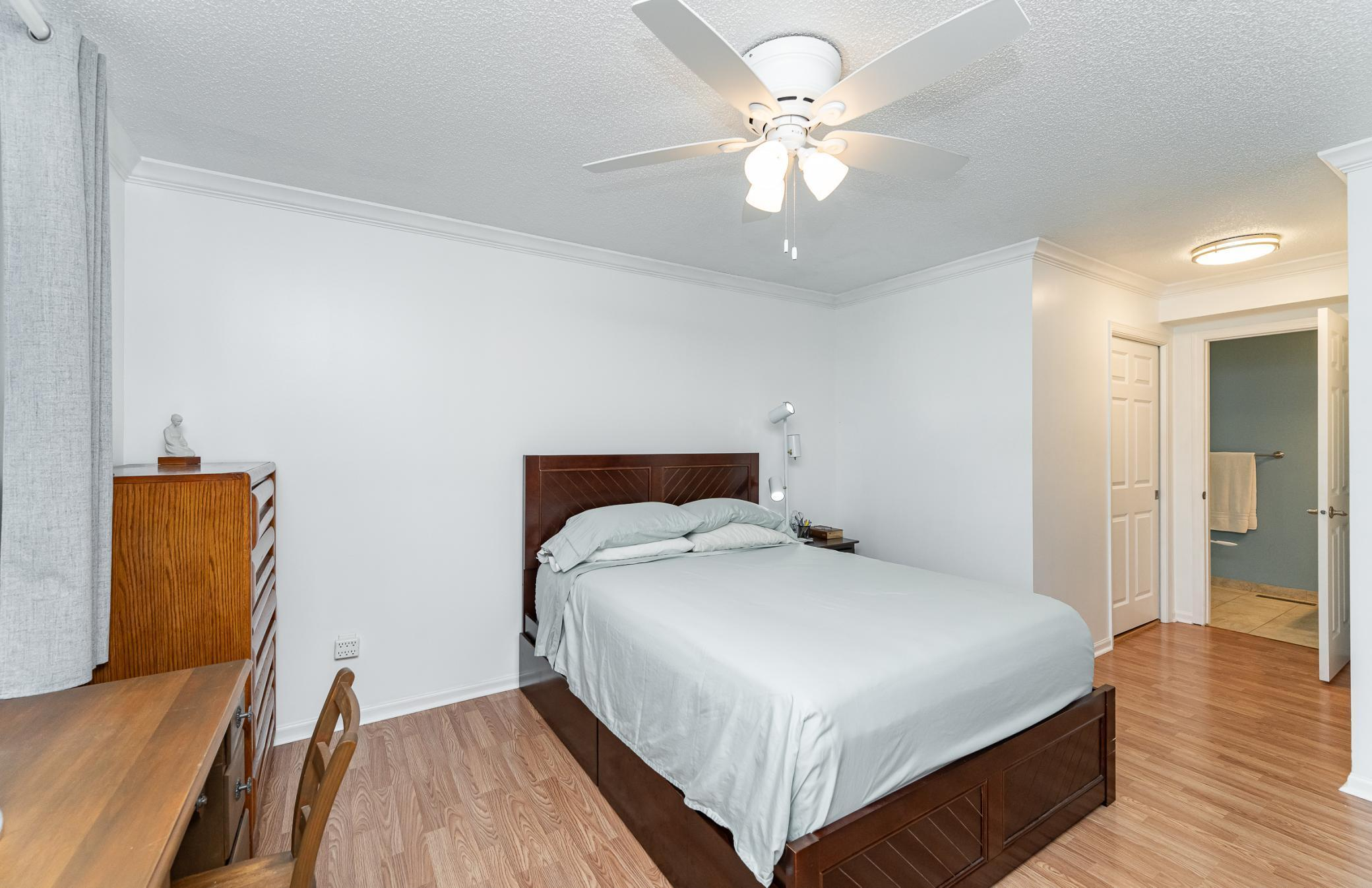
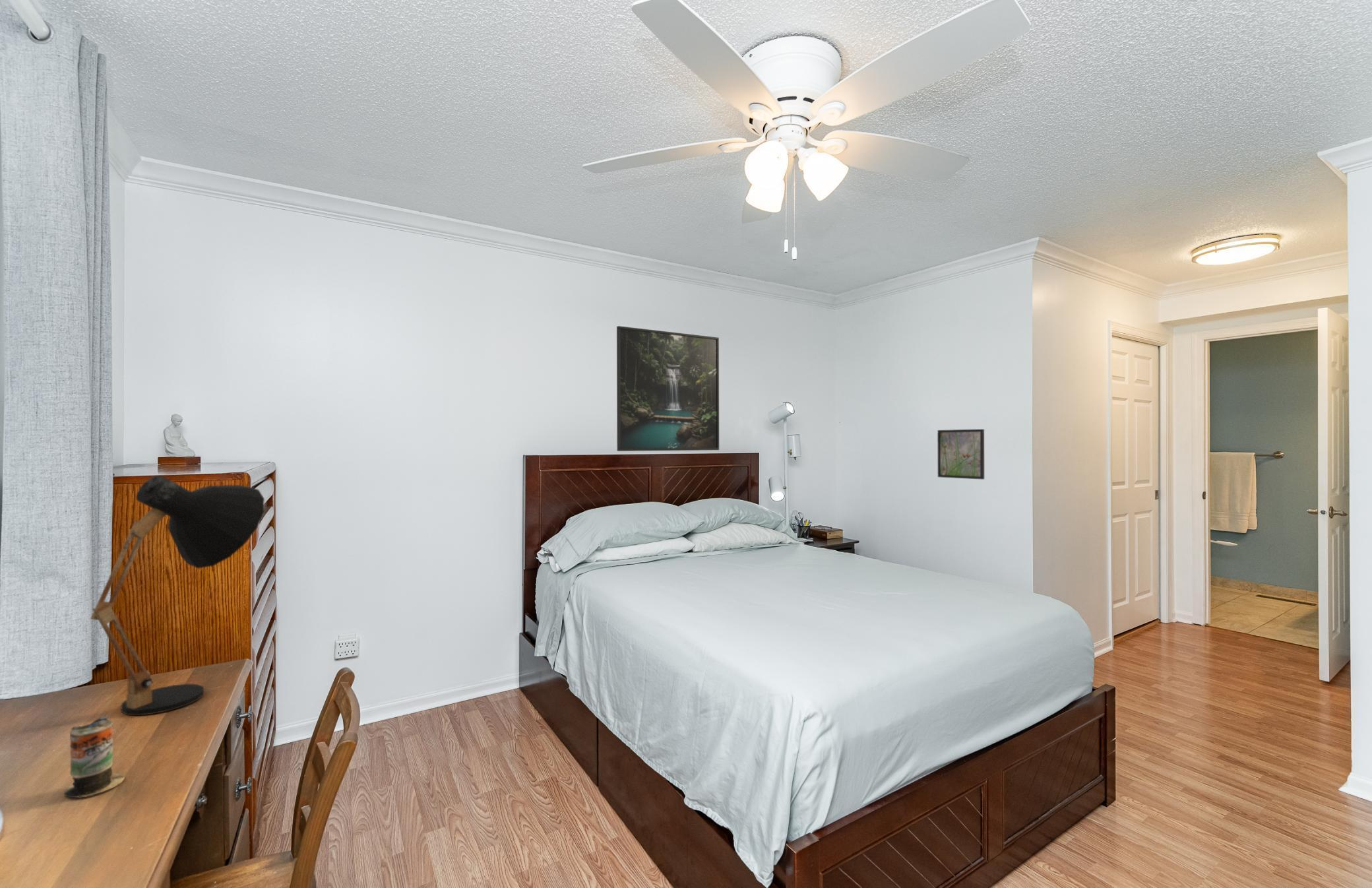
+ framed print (670, 391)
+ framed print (960, 454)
+ desk lamp (188, 564)
+ can (95, 751)
